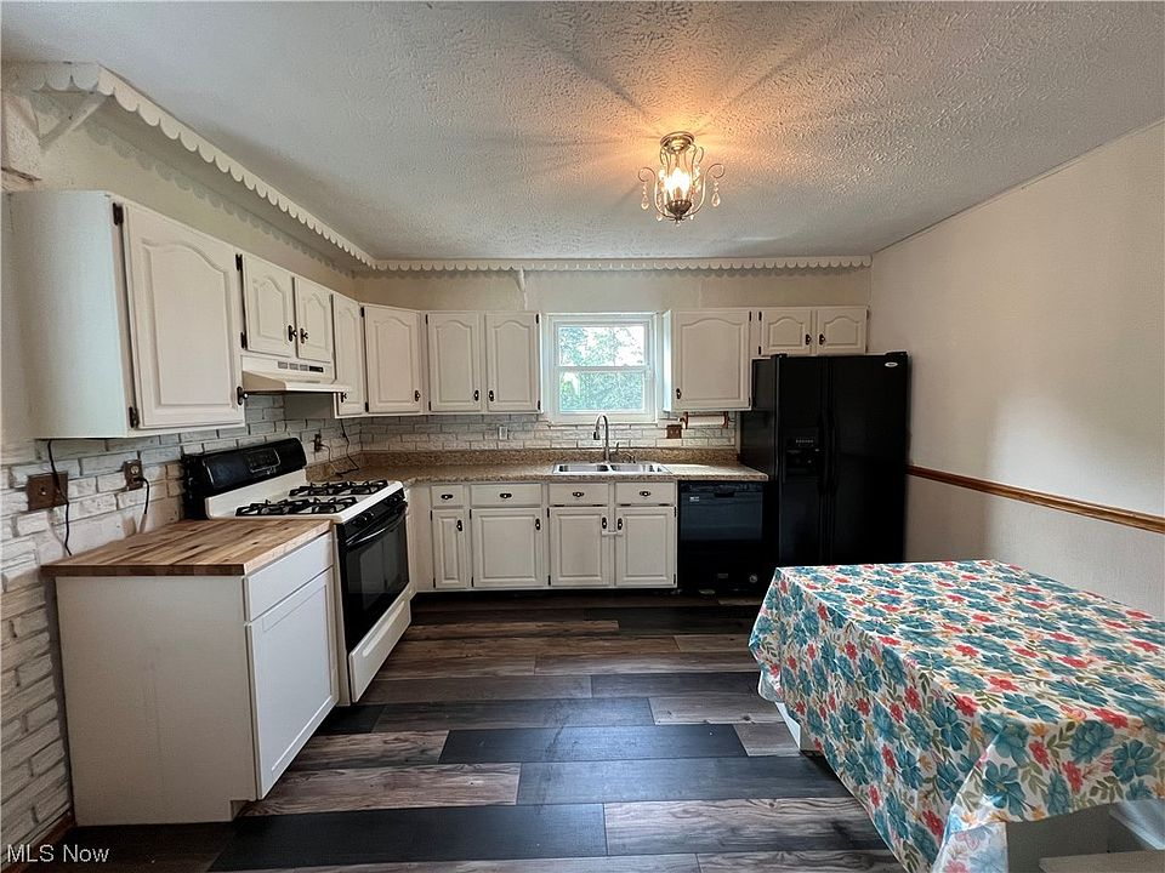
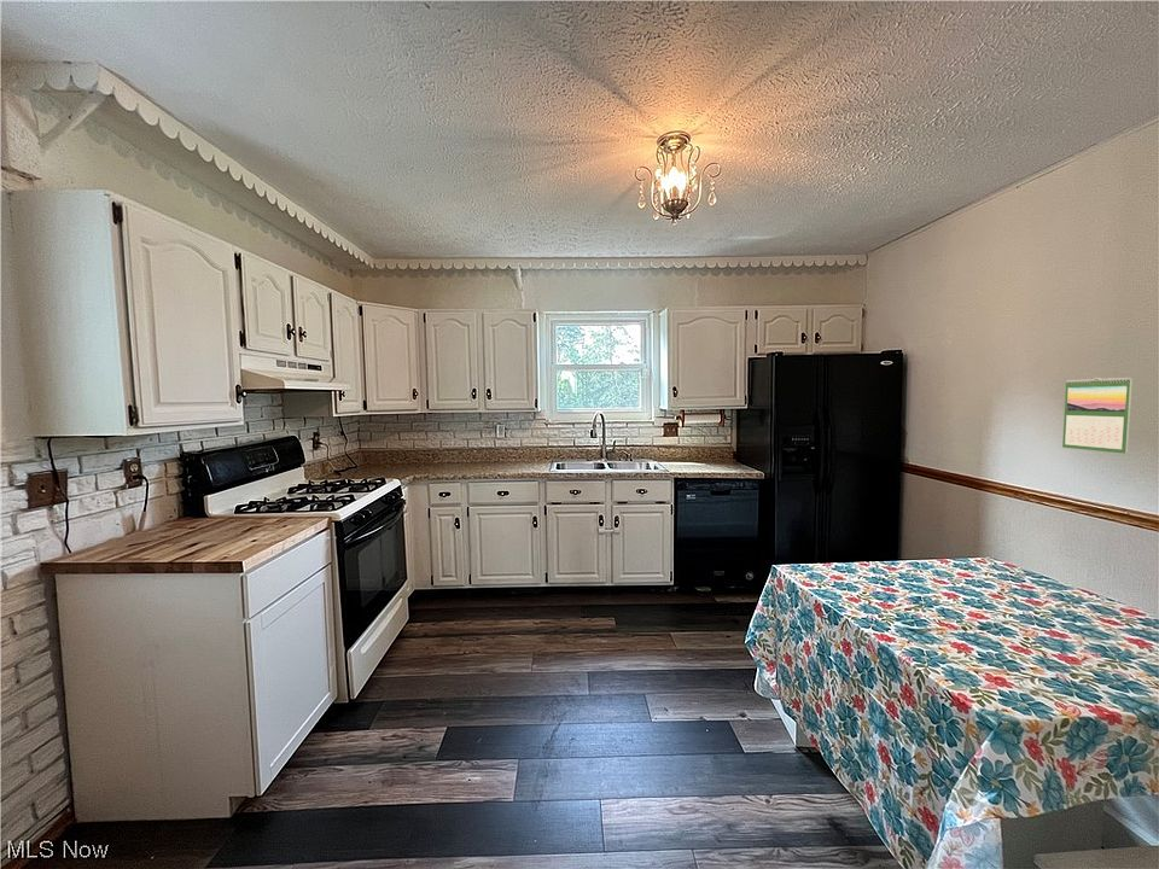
+ calendar (1095, 414)
